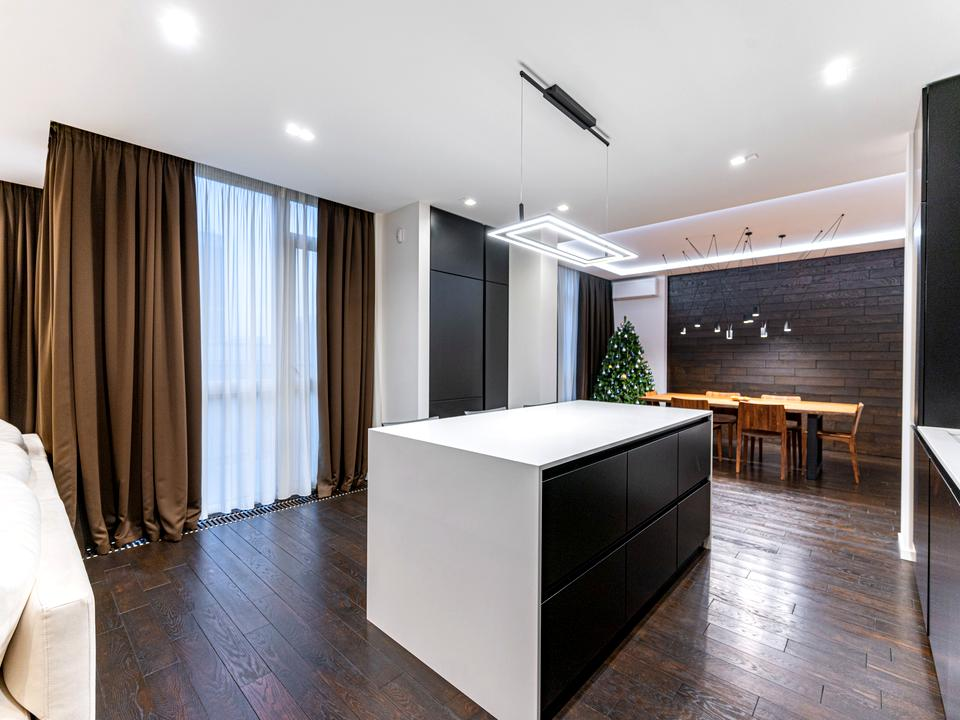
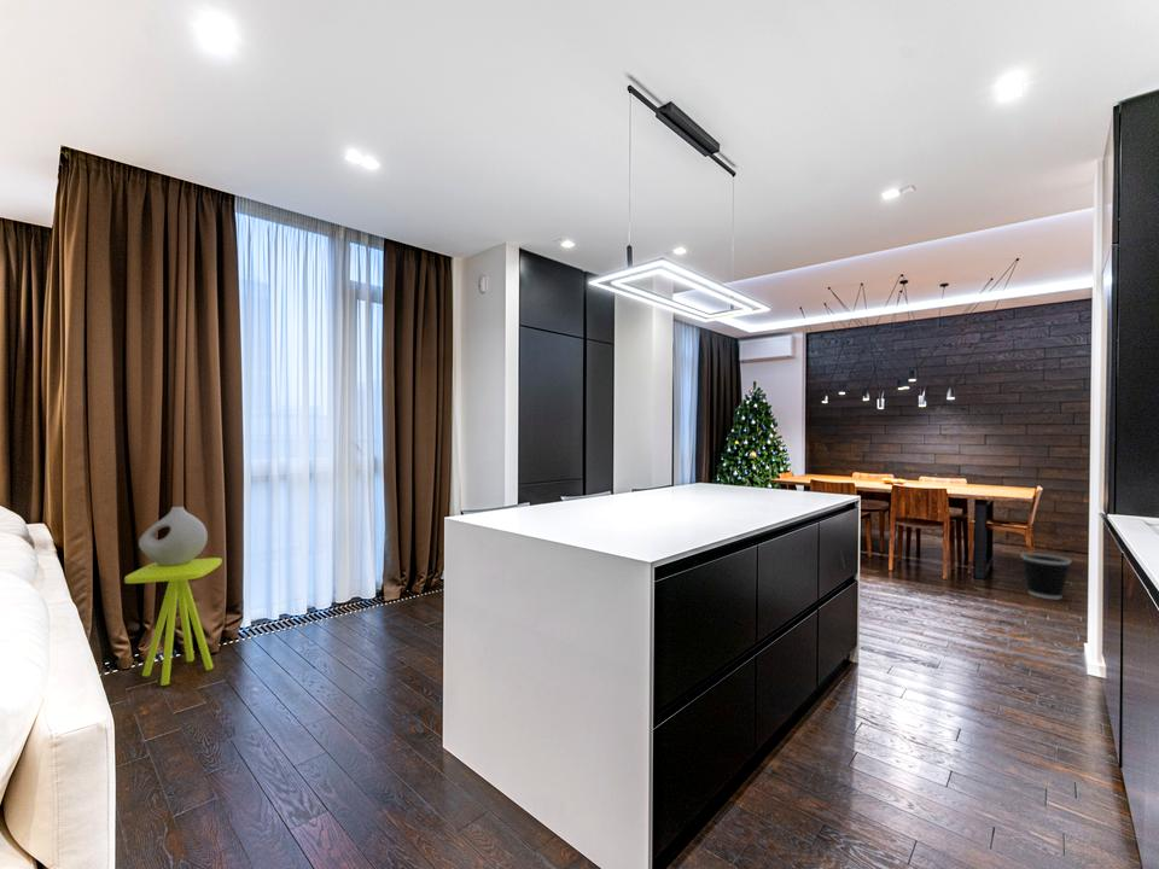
+ side table (174, 619)
+ vase (173, 535)
+ wastebasket (1044, 576)
